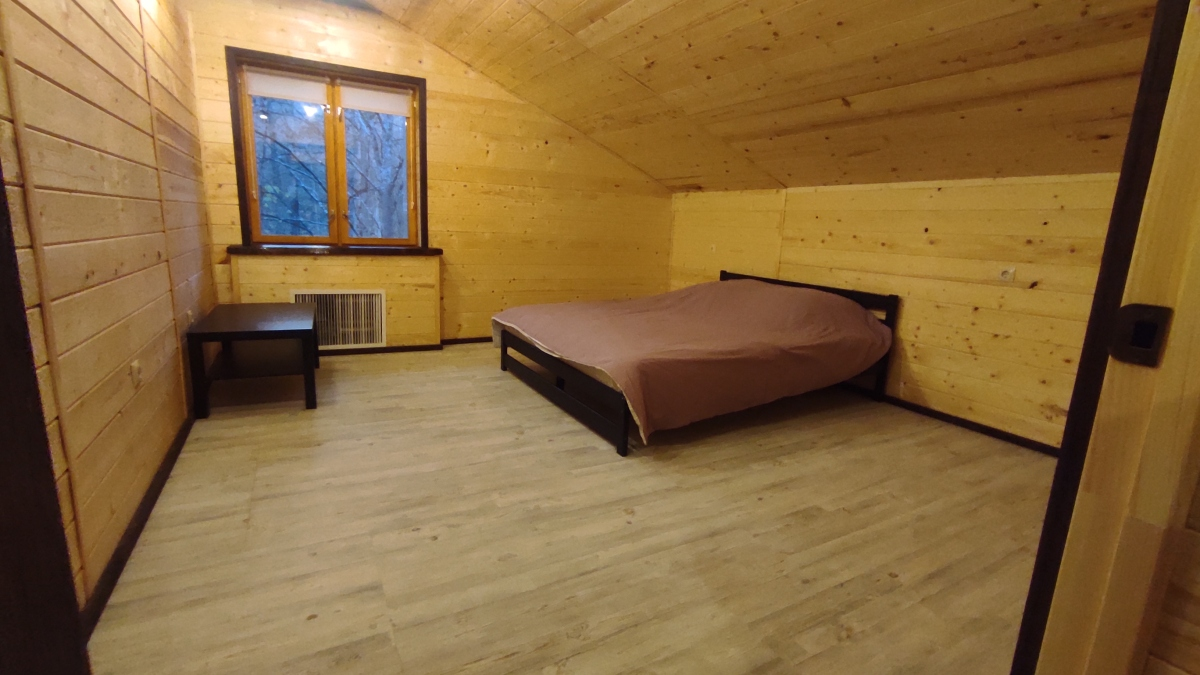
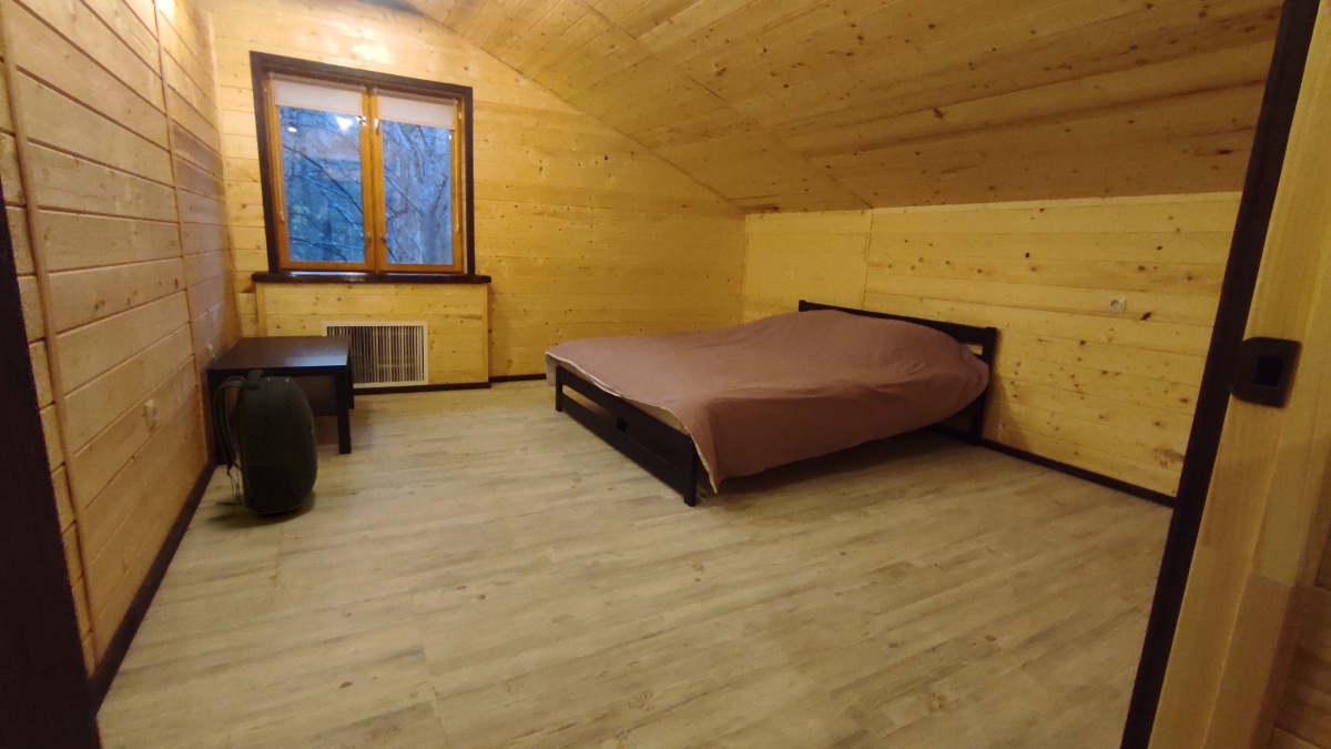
+ backpack (262, 438)
